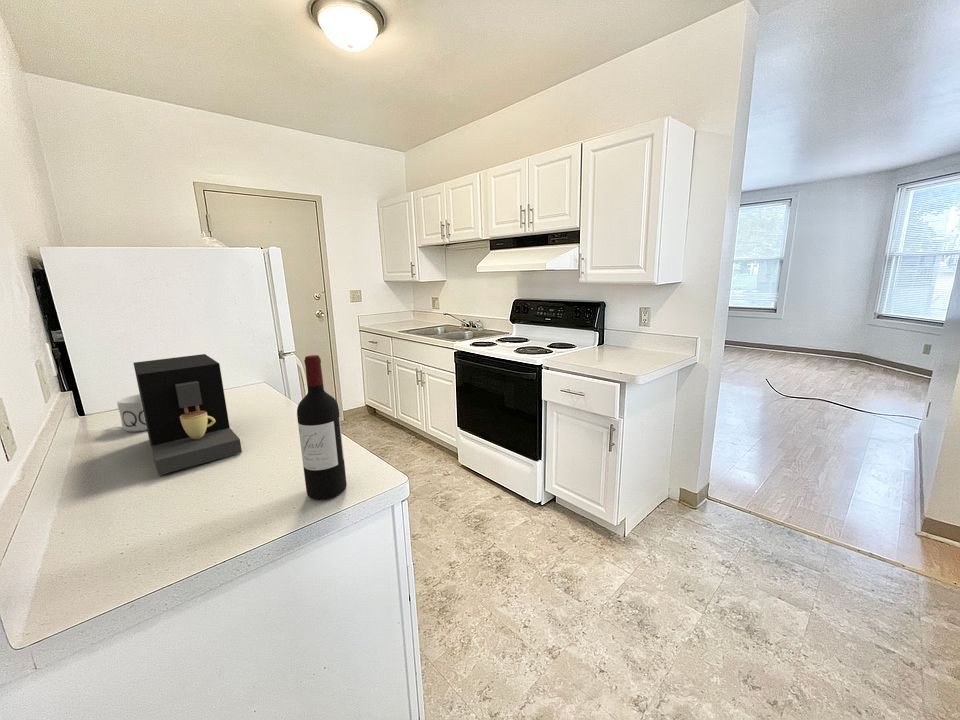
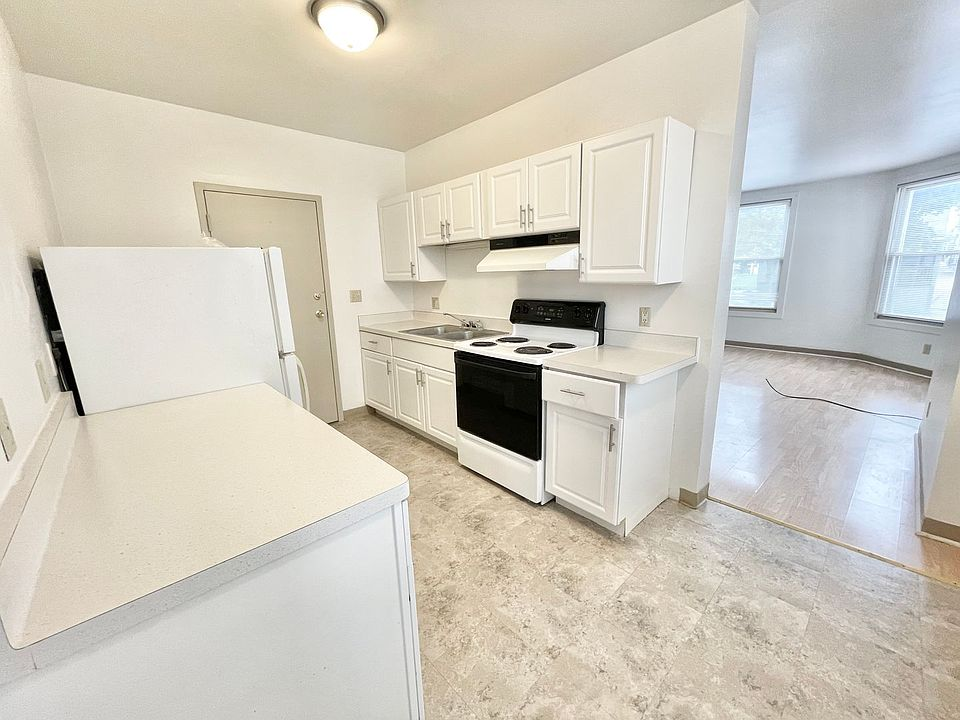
- wine bottle (320, 426)
- mug (139, 411)
- coffee maker (185, 406)
